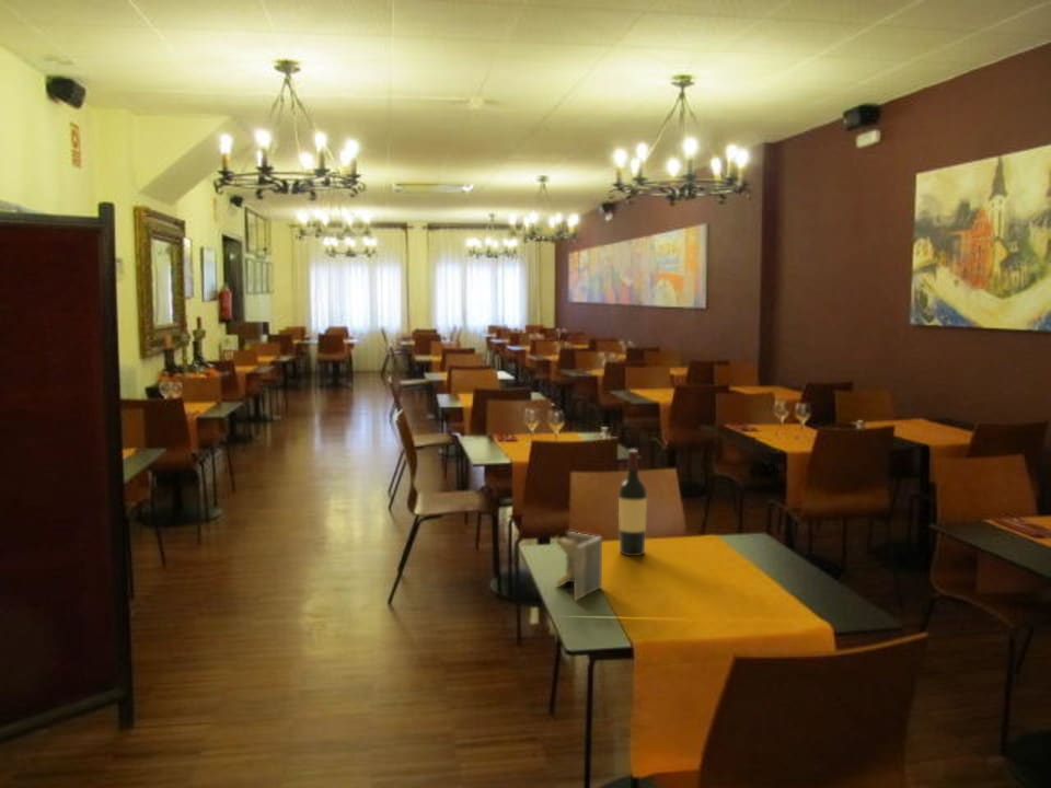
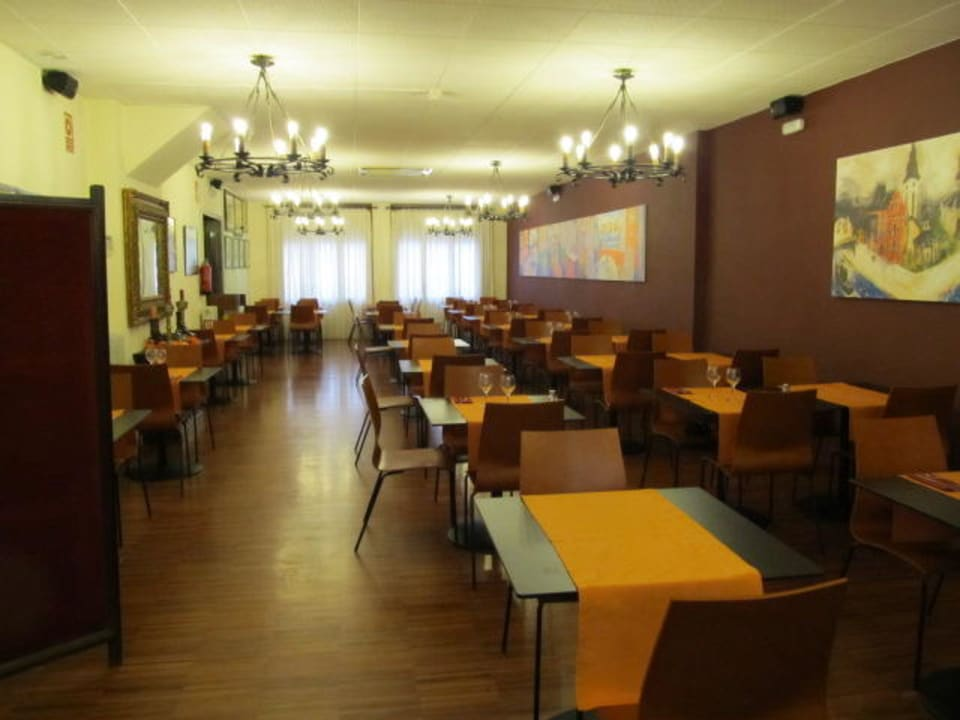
- napkin holder (570, 560)
- wine bottle (633, 501)
